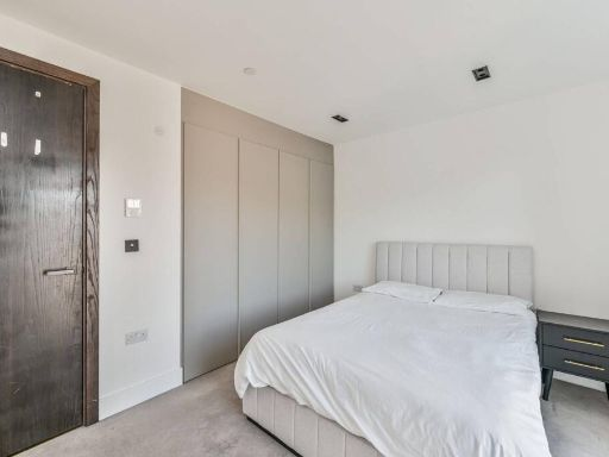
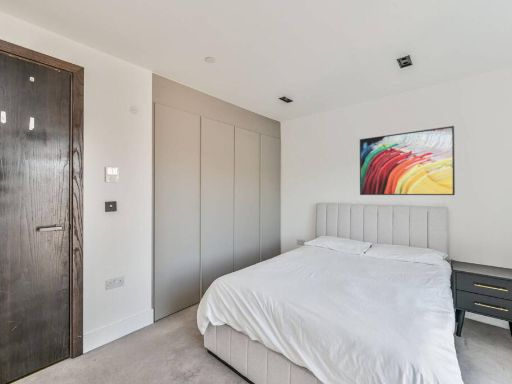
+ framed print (402, 164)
